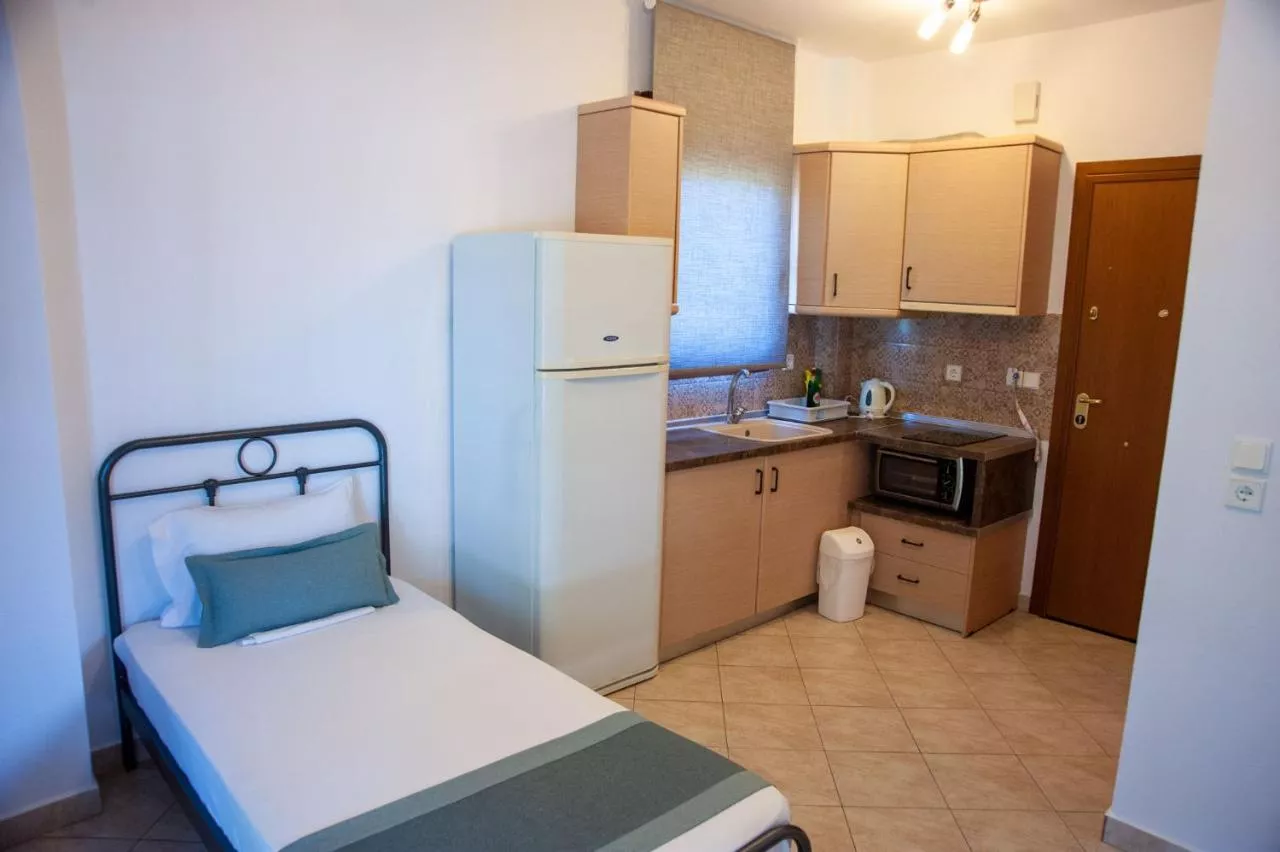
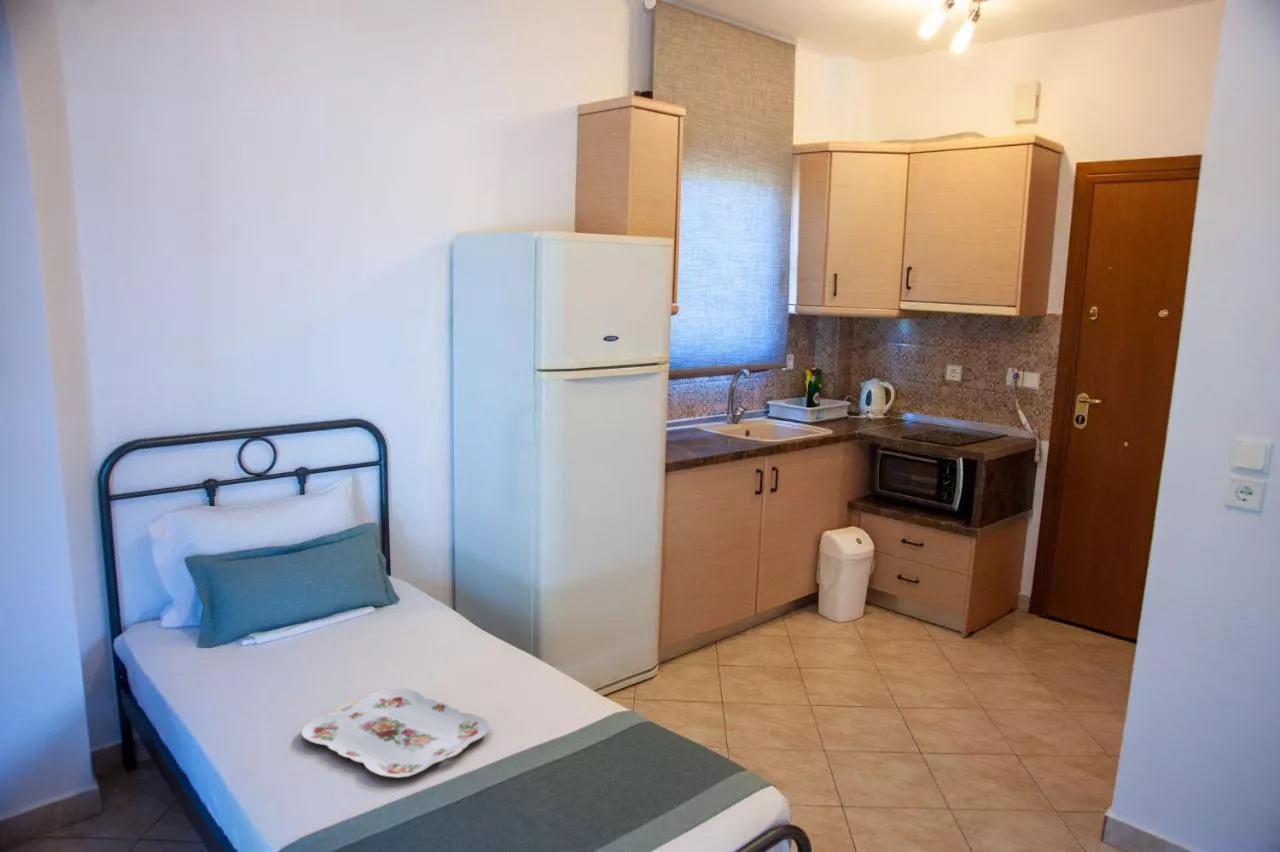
+ serving tray (396, 730)
